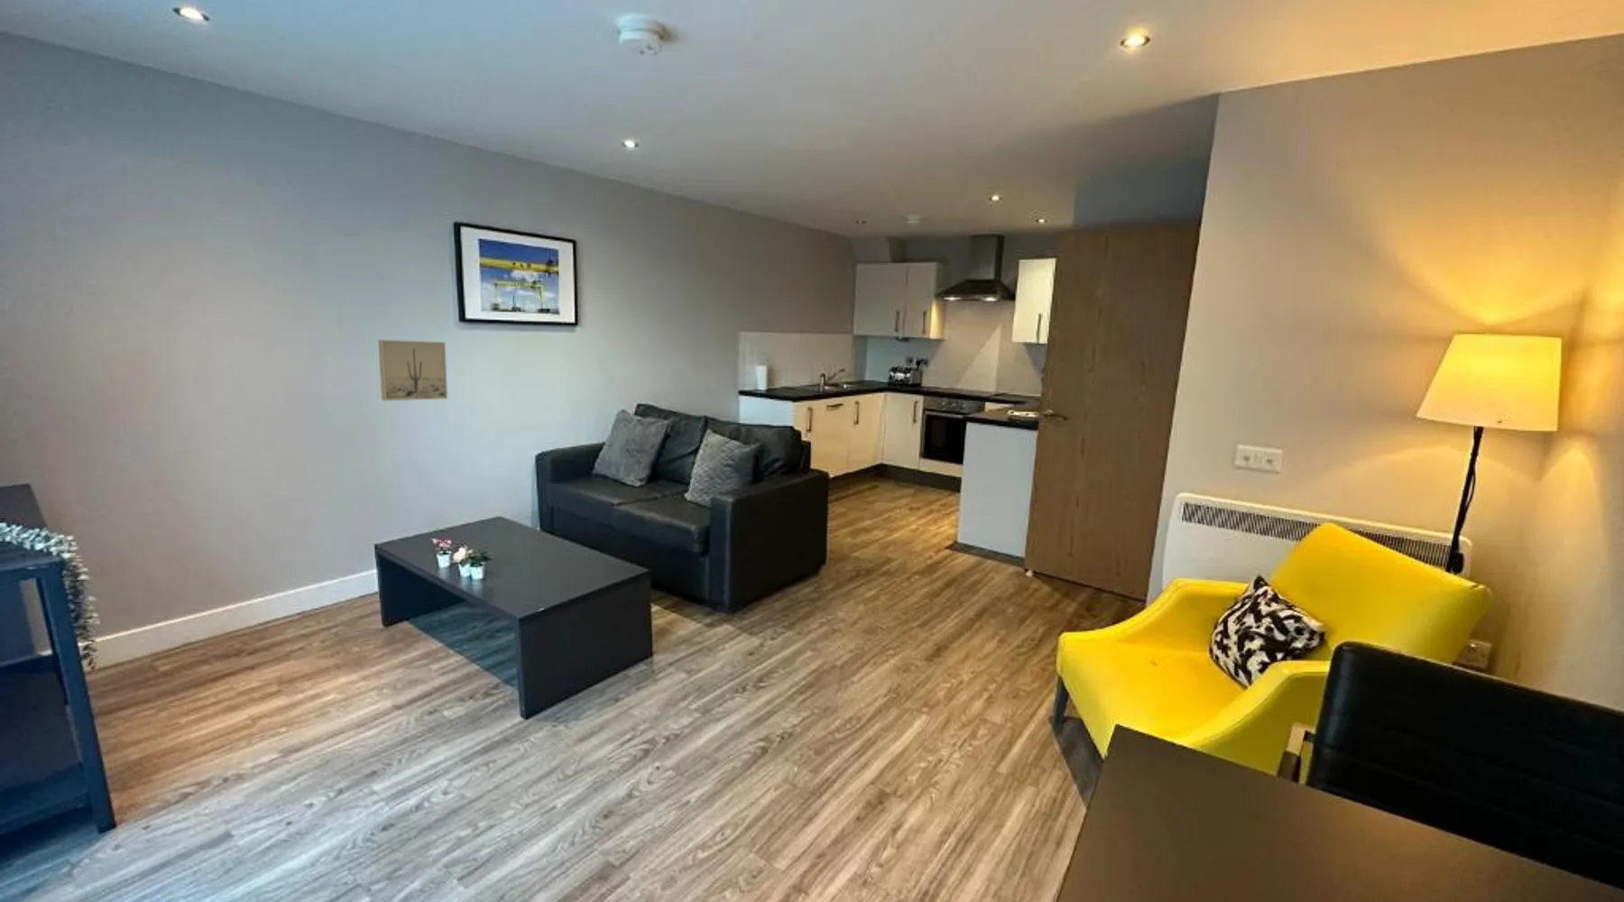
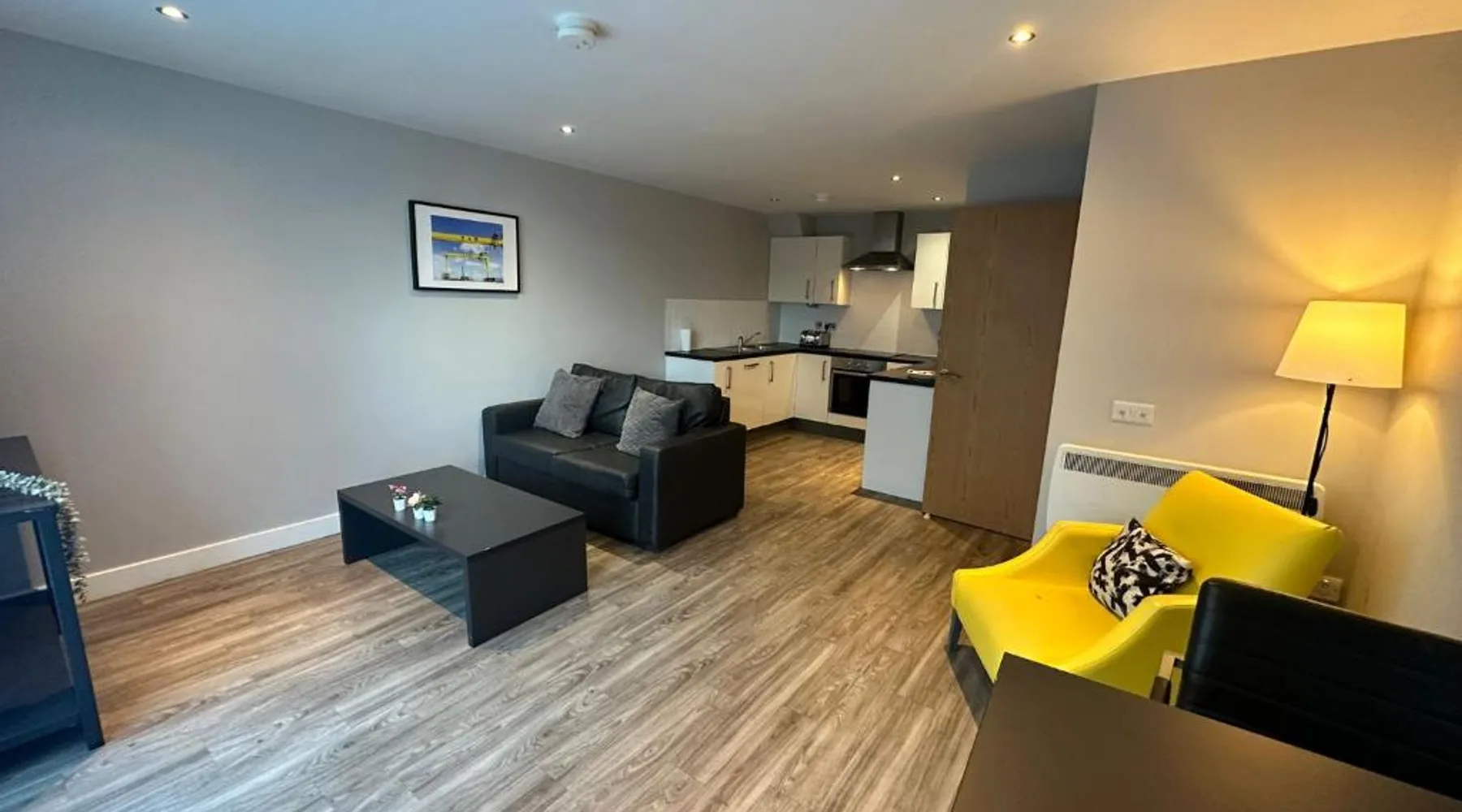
- wall art (414, 370)
